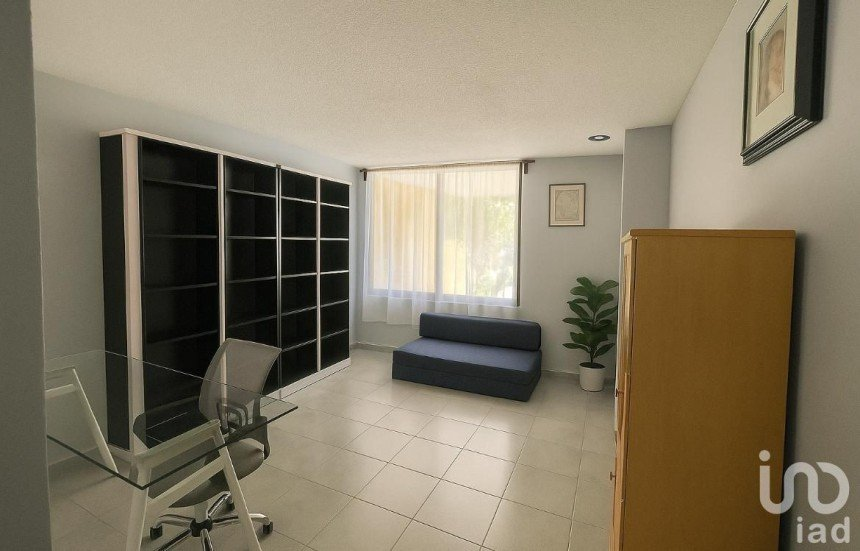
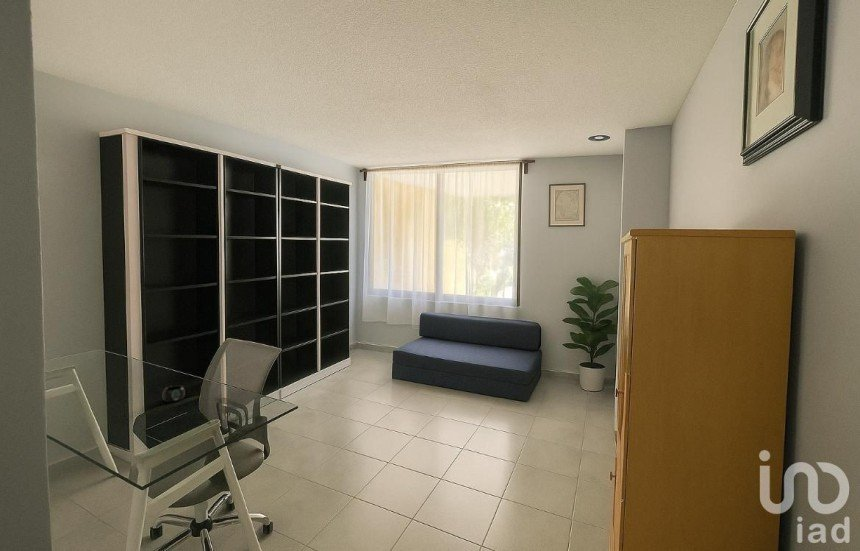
+ mug (173, 393)
